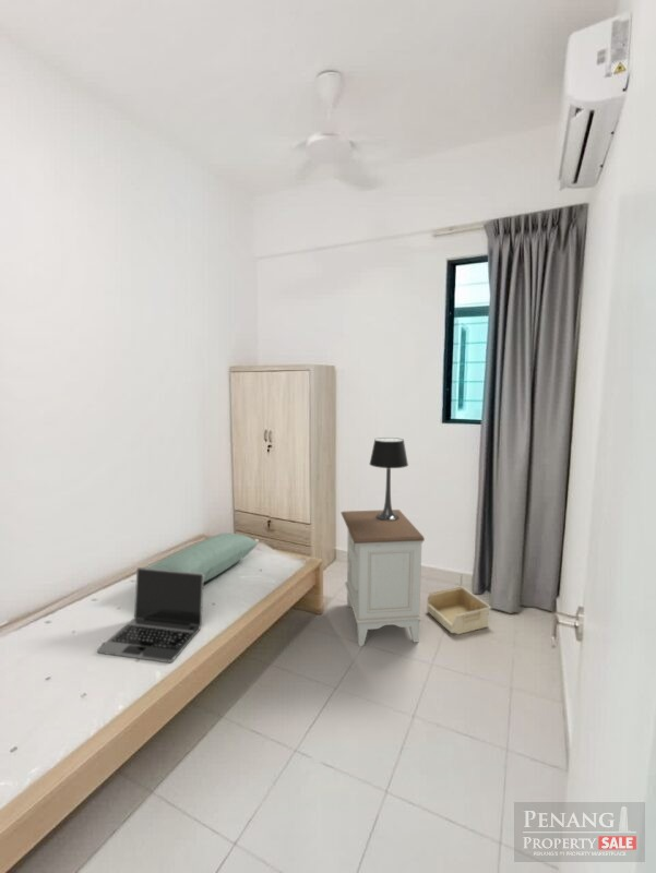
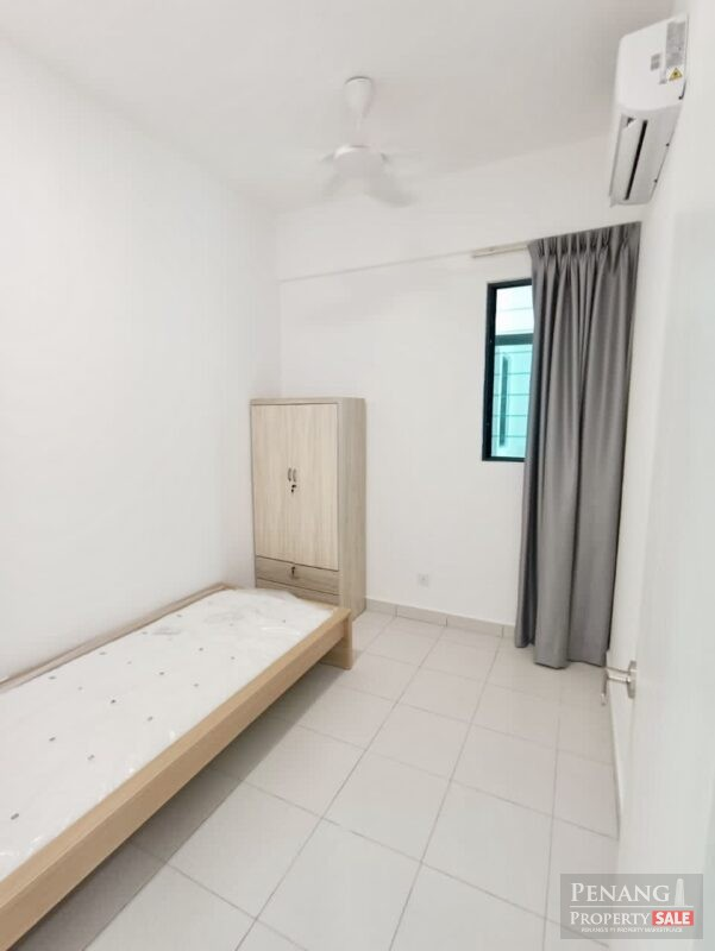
- storage bin (456, 609)
- laptop (153, 611)
- table lamp (387, 478)
- nightstand (378, 573)
- pillow (202, 558)
